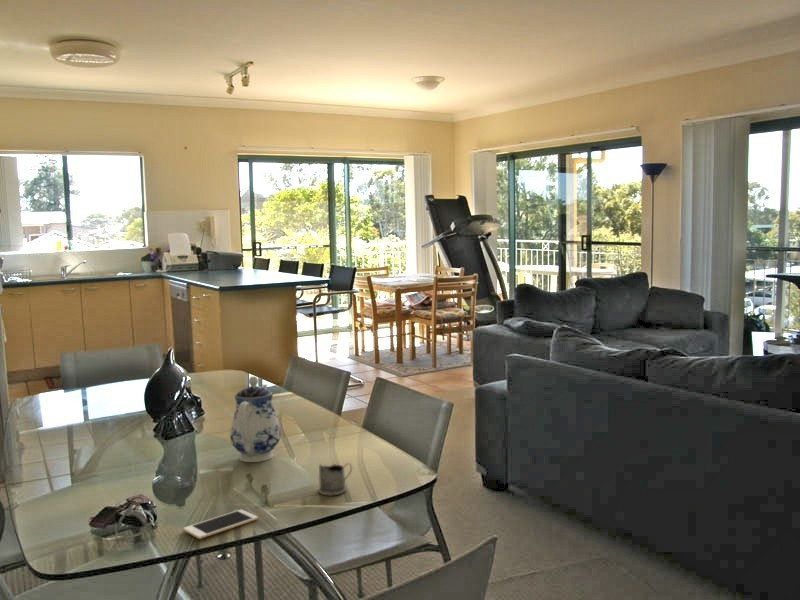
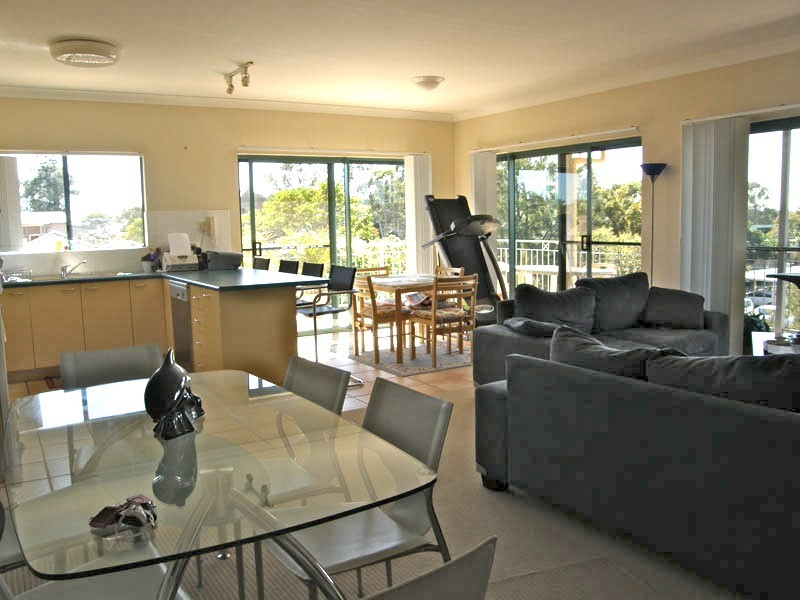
- cell phone (221, 523)
- teapot (254, 417)
- tea glass holder (336, 475)
